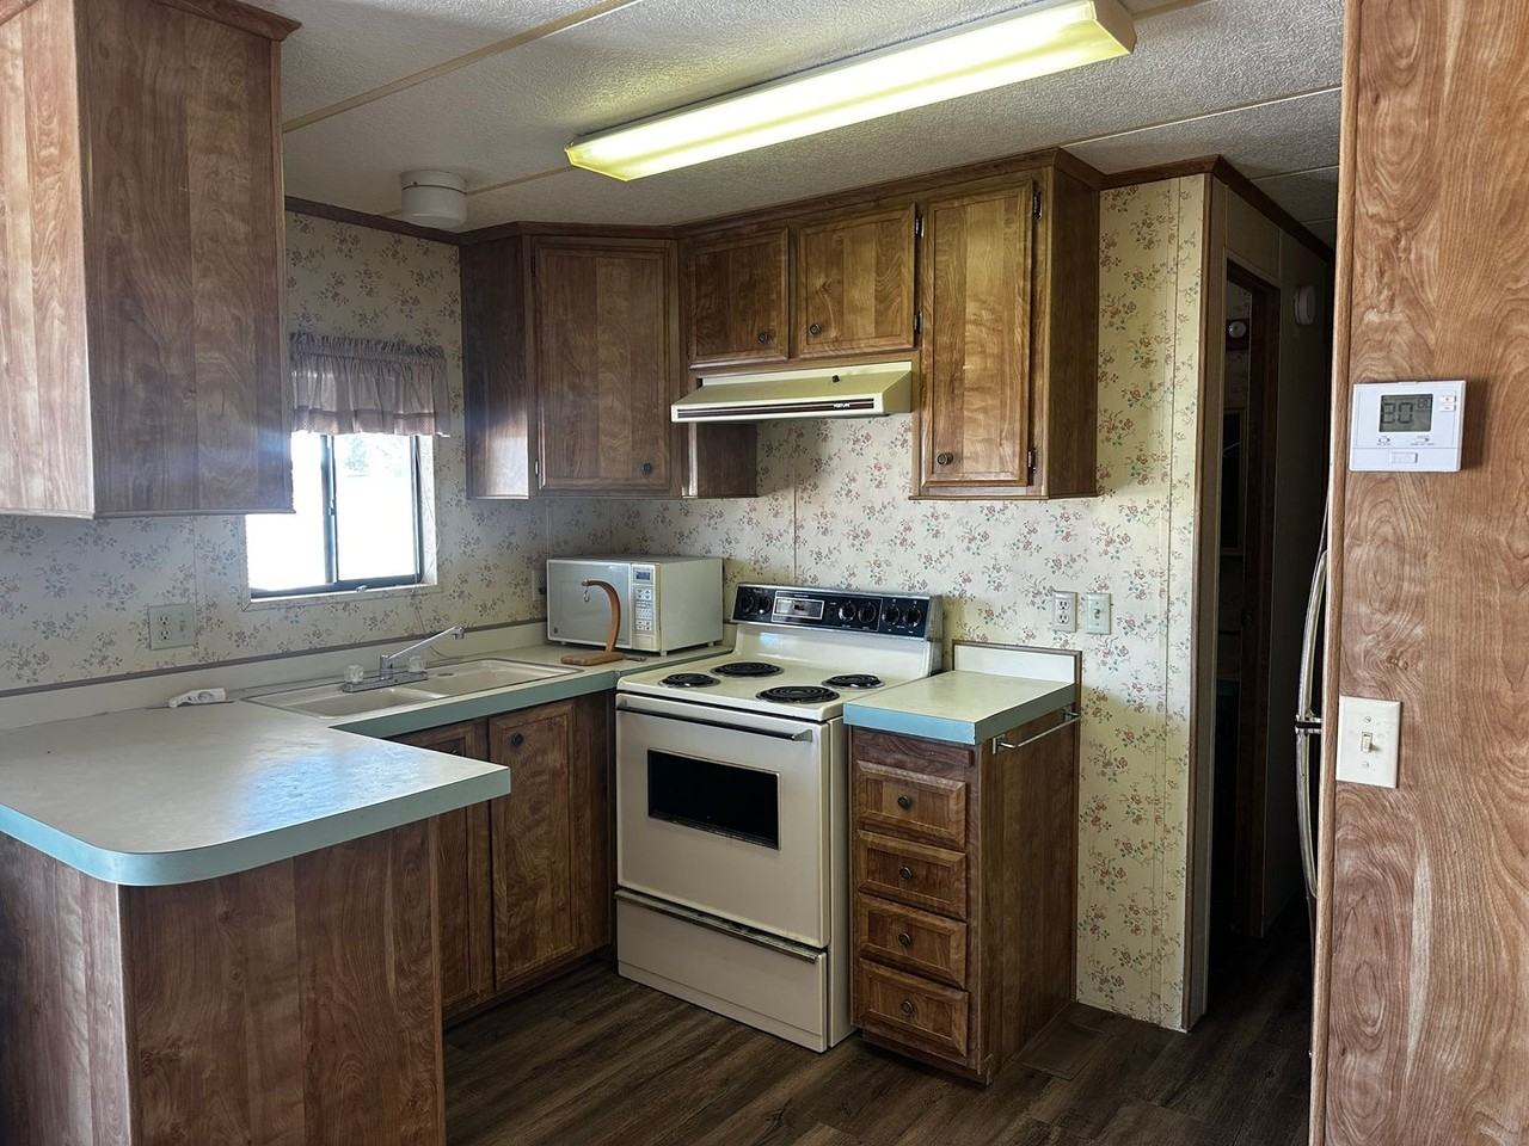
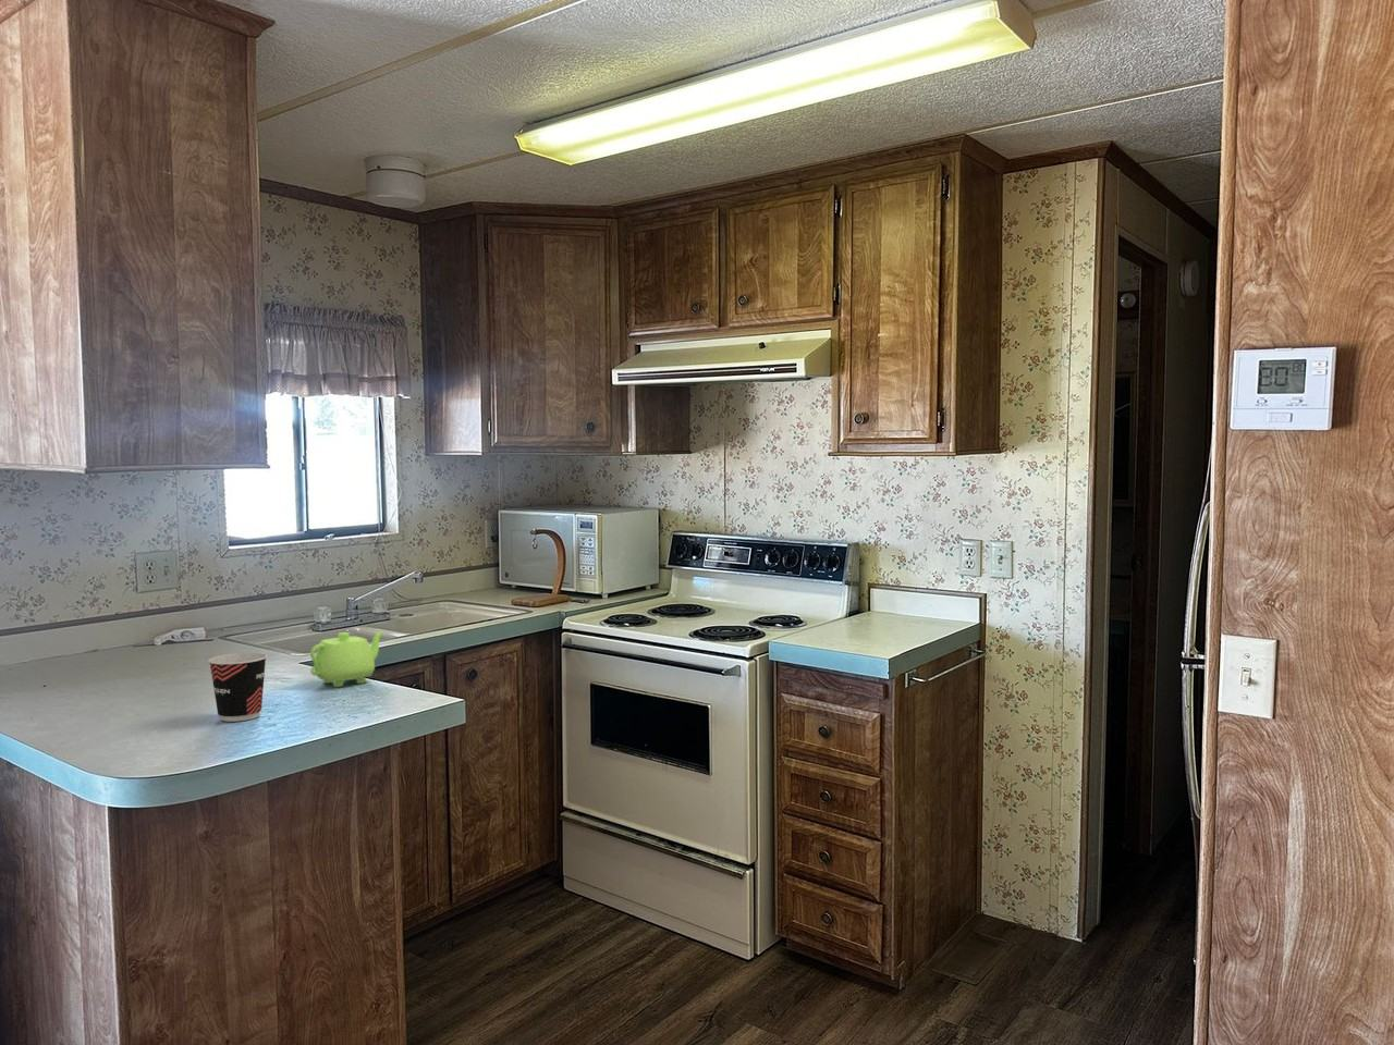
+ teapot (349, 656)
+ cup (238, 687)
